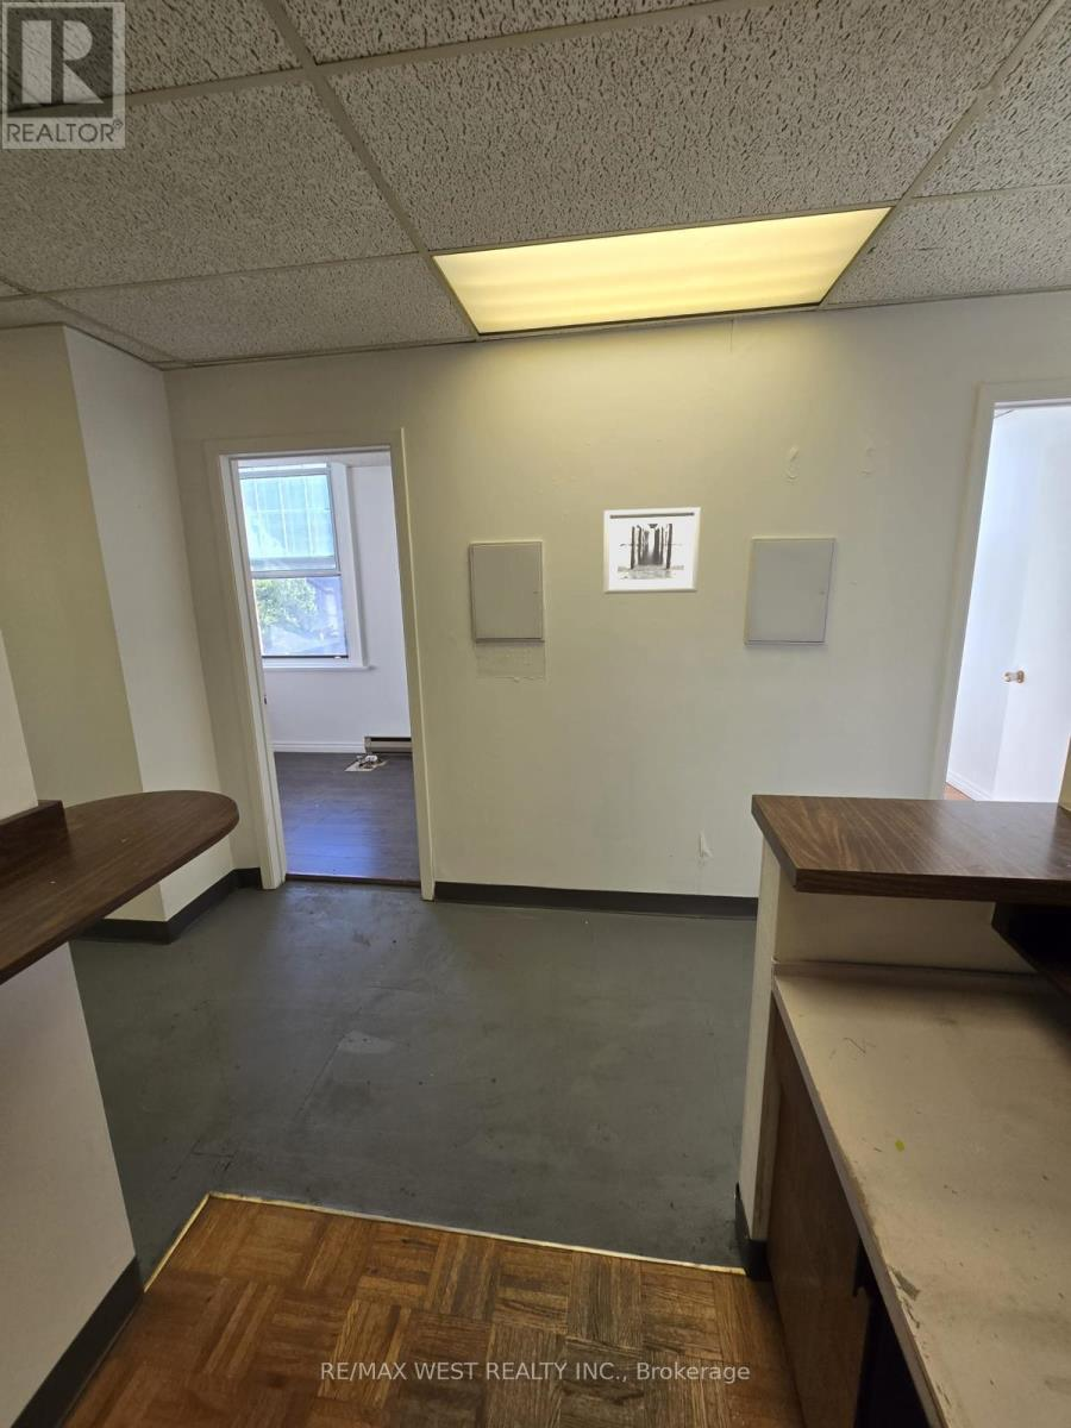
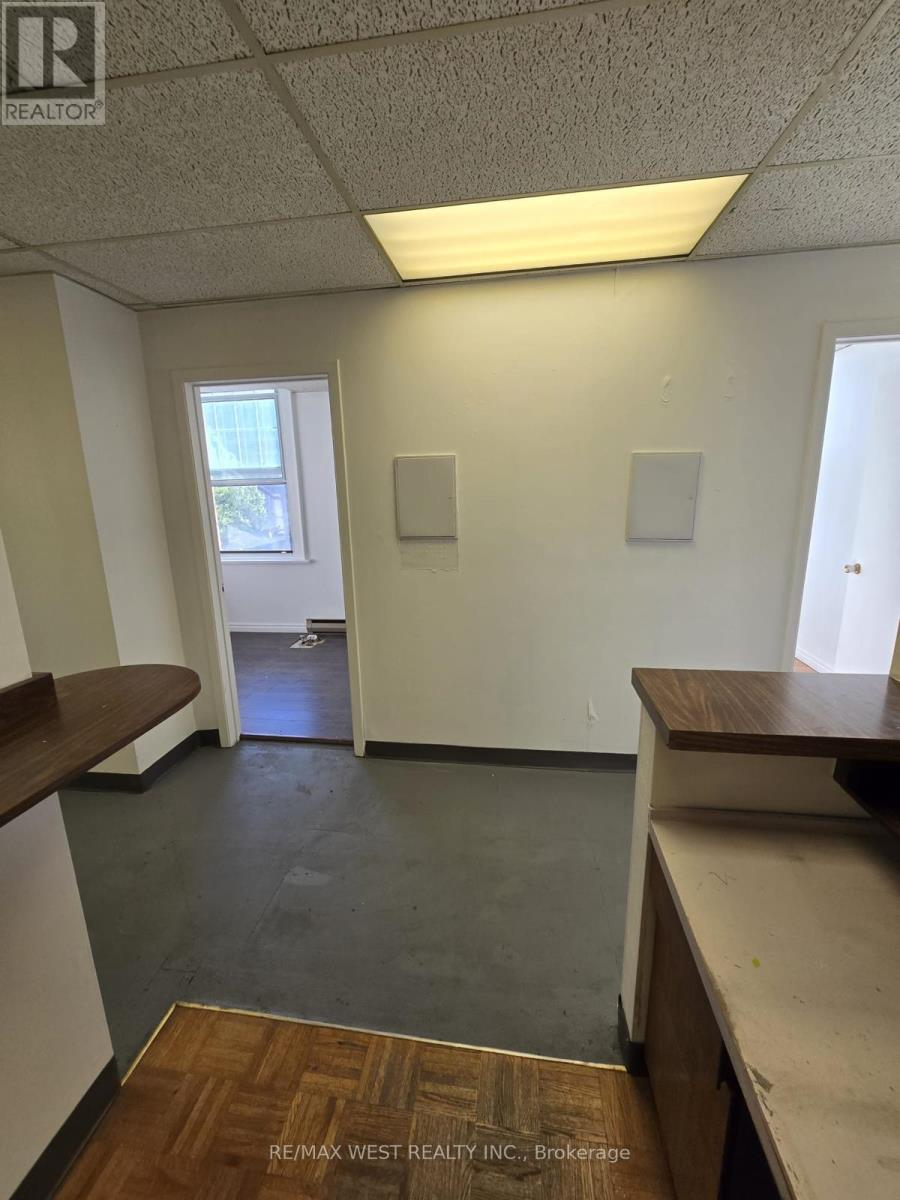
- wall art (650, 551)
